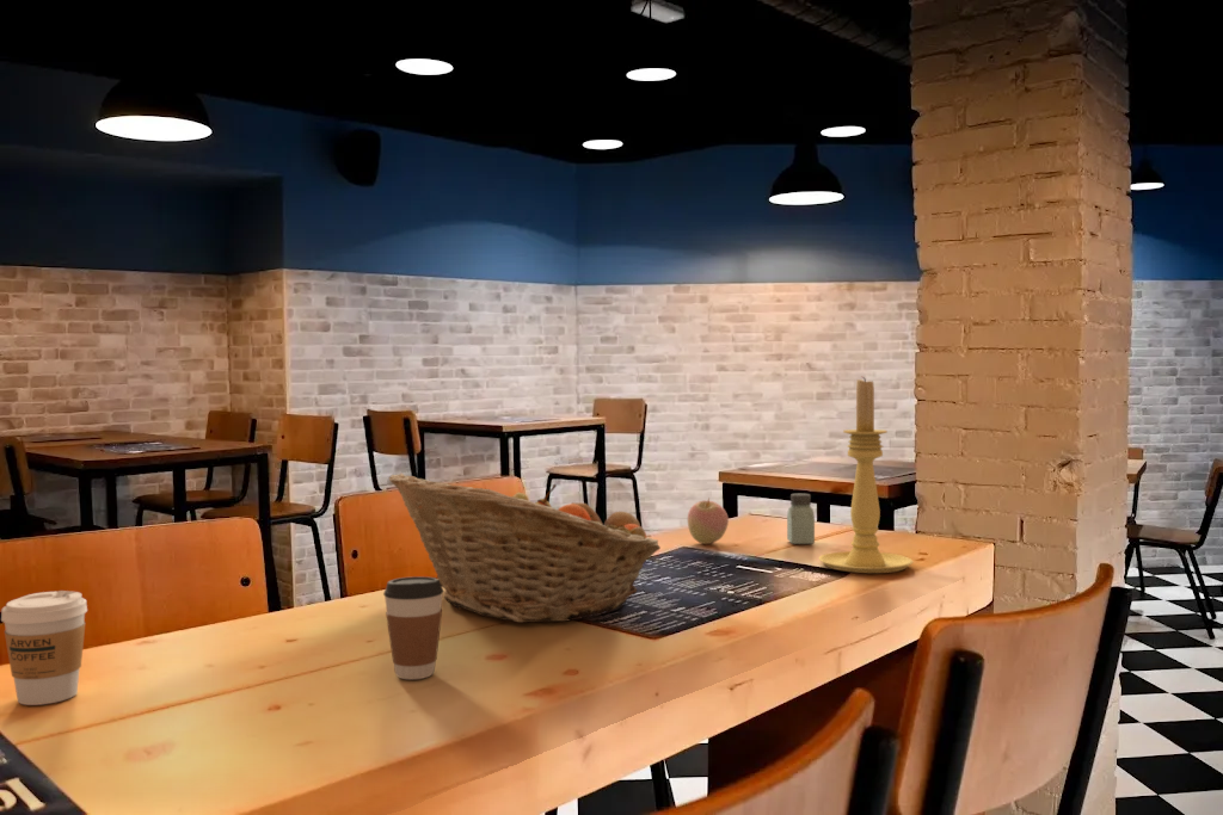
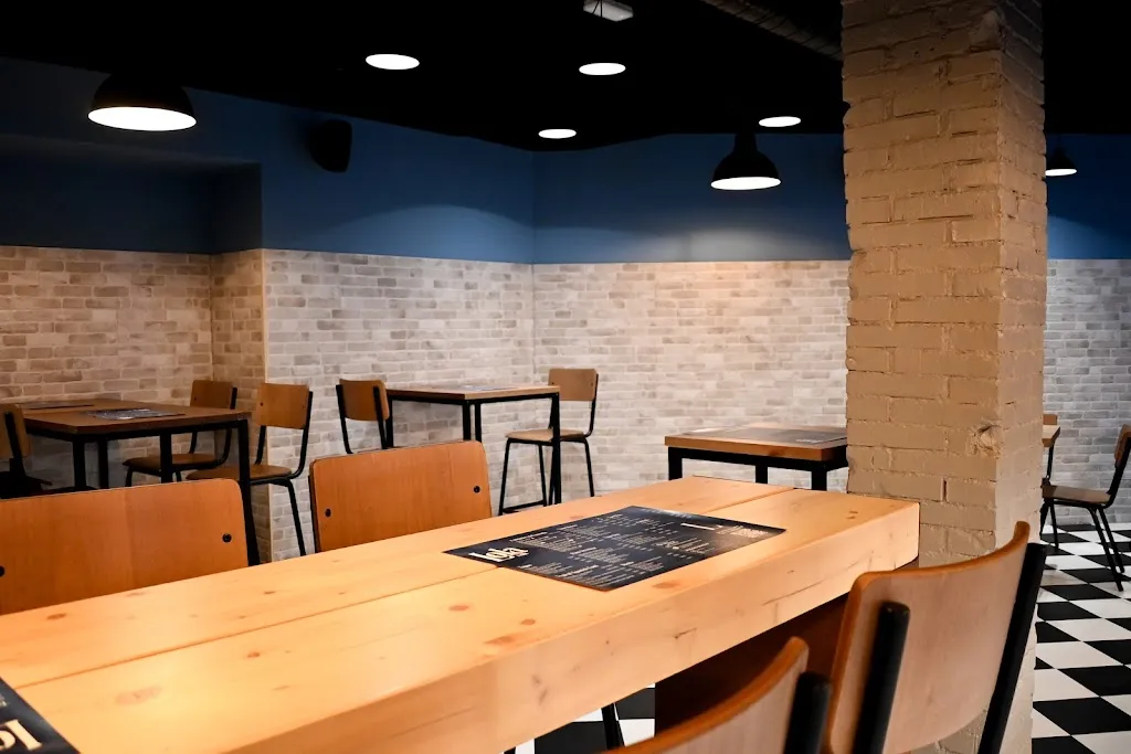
- candle holder (865, 470)
- apple (707, 519)
- coffee cup (413, 626)
- coffee cup (45, 646)
- fruit basket (521, 535)
- saltshaker (800, 518)
